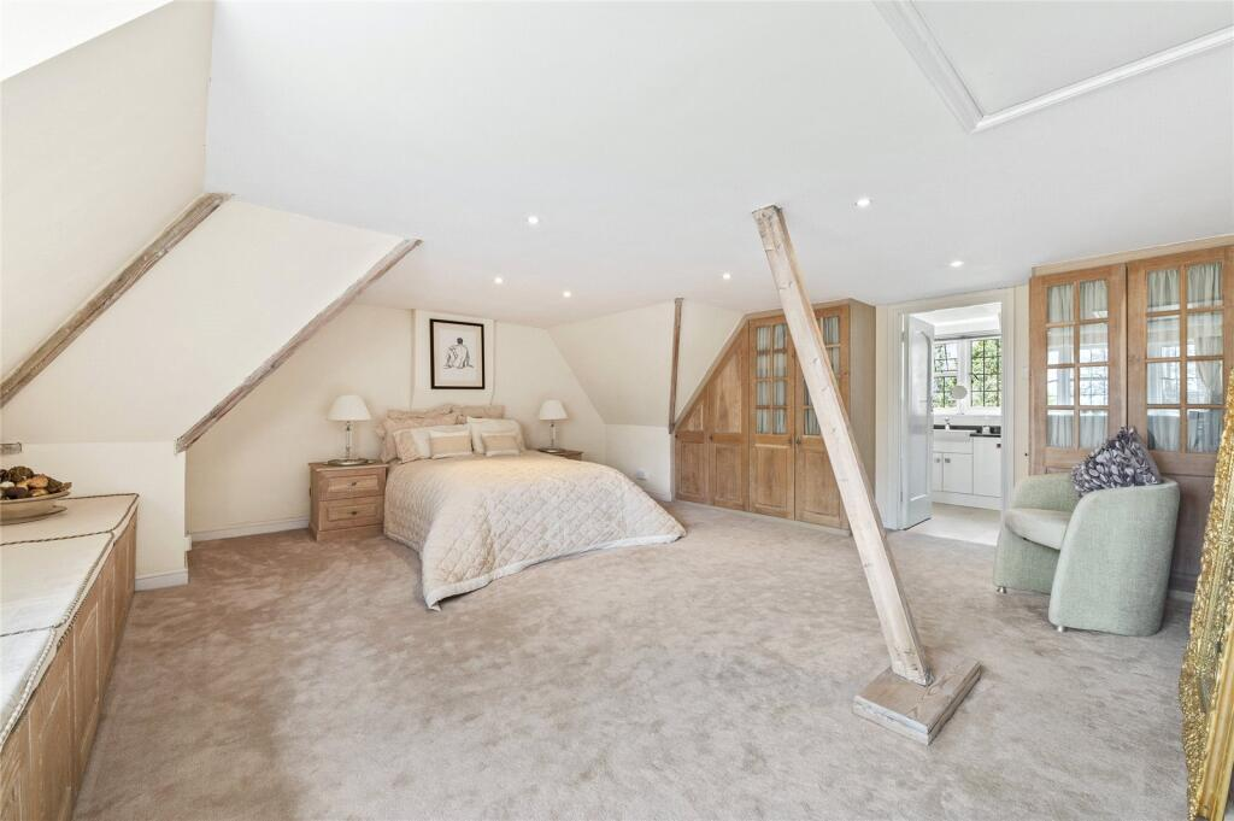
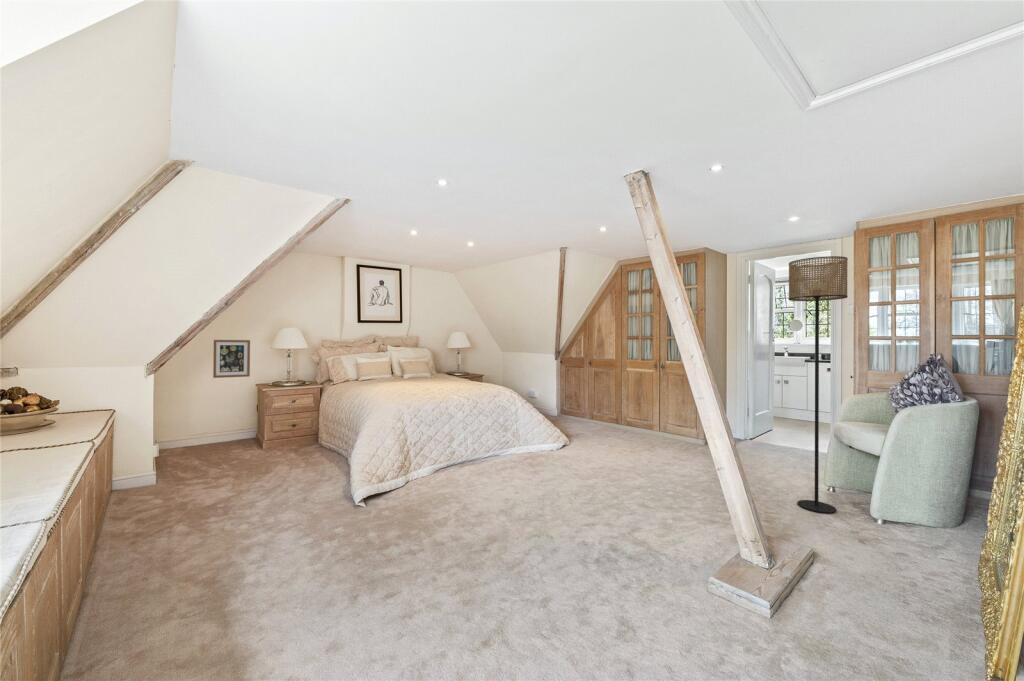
+ floor lamp (816, 383)
+ wall art (232, 358)
